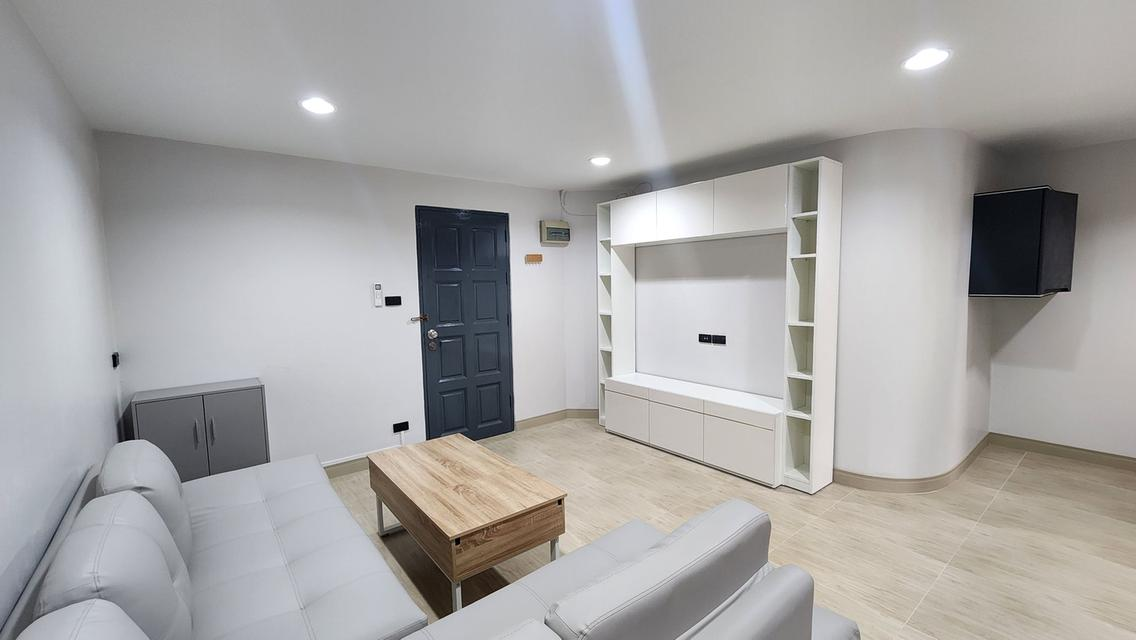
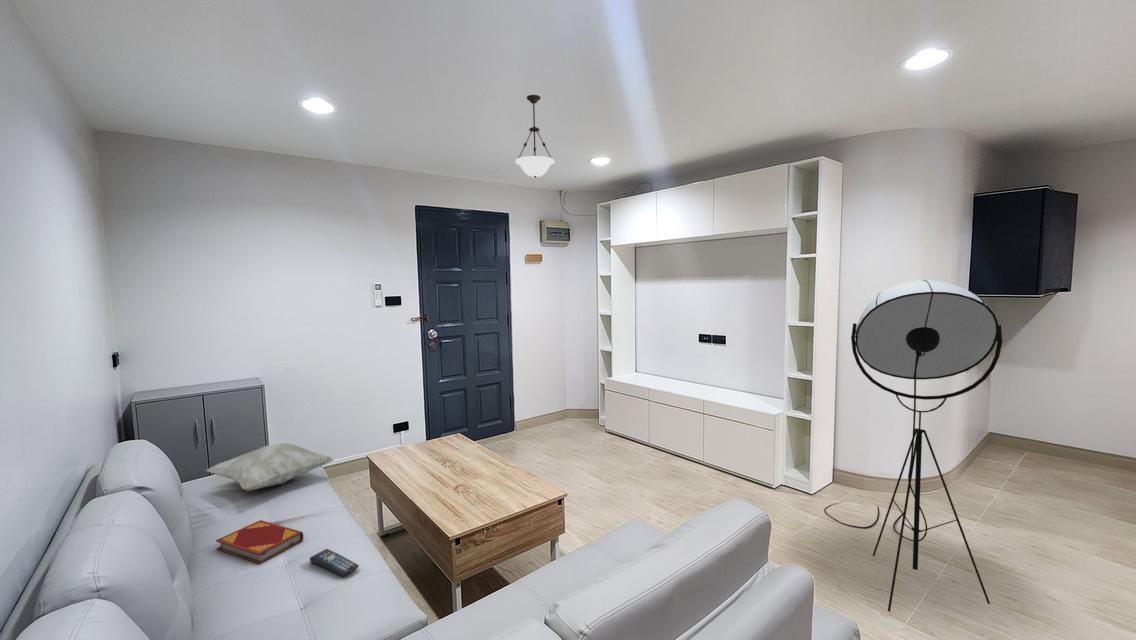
+ hardback book (260, 540)
+ remote control (333, 562)
+ pendant light (534, 137)
+ decorative pillow (271, 464)
+ floor lamp (902, 404)
